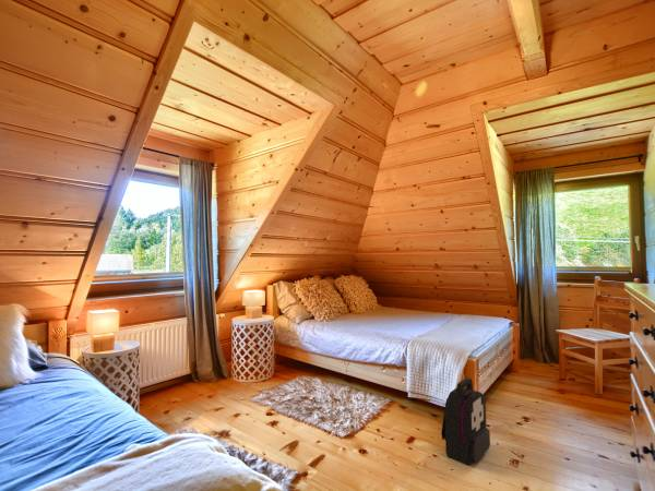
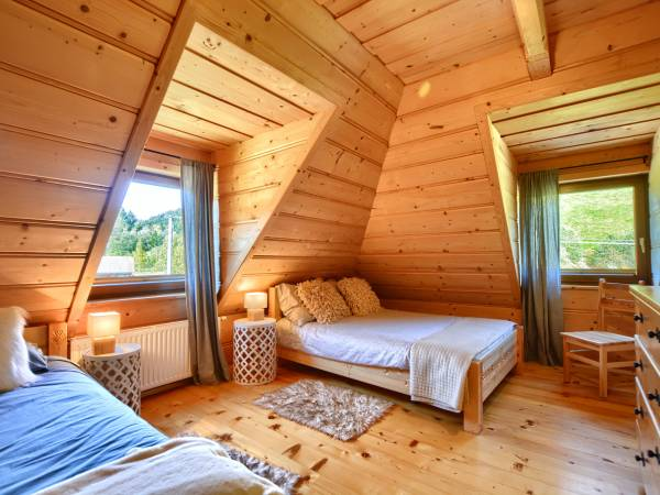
- backpack (464, 416)
